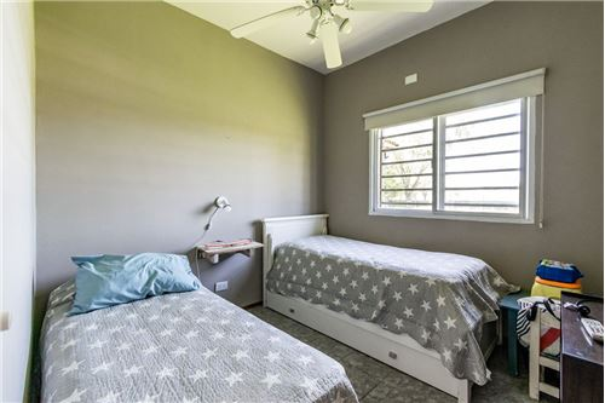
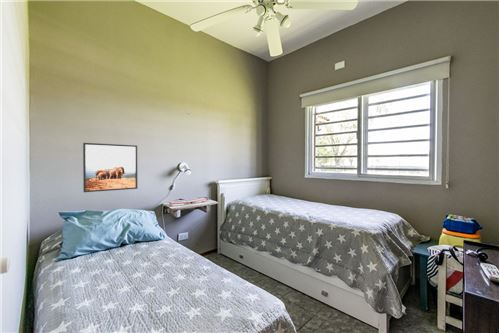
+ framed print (112, 167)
